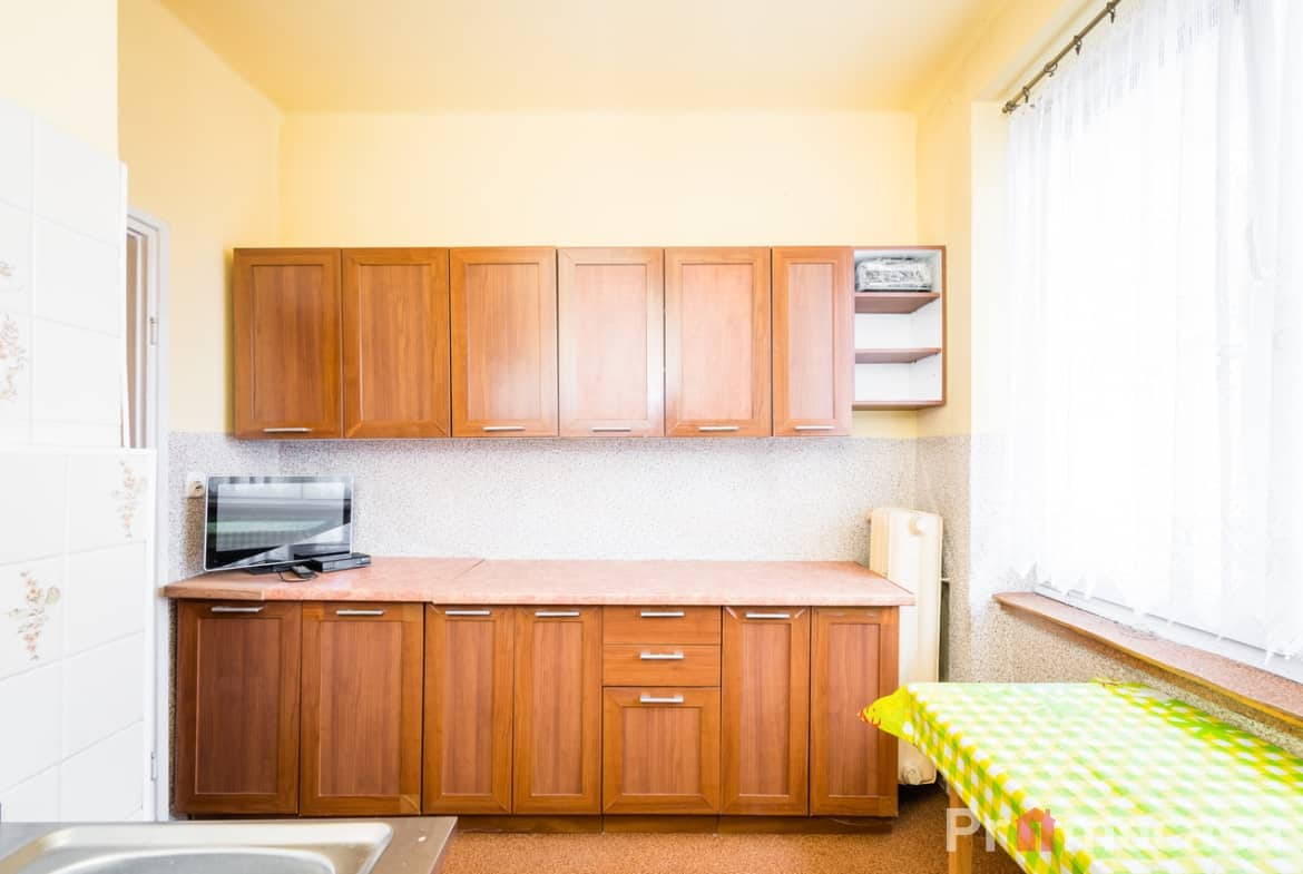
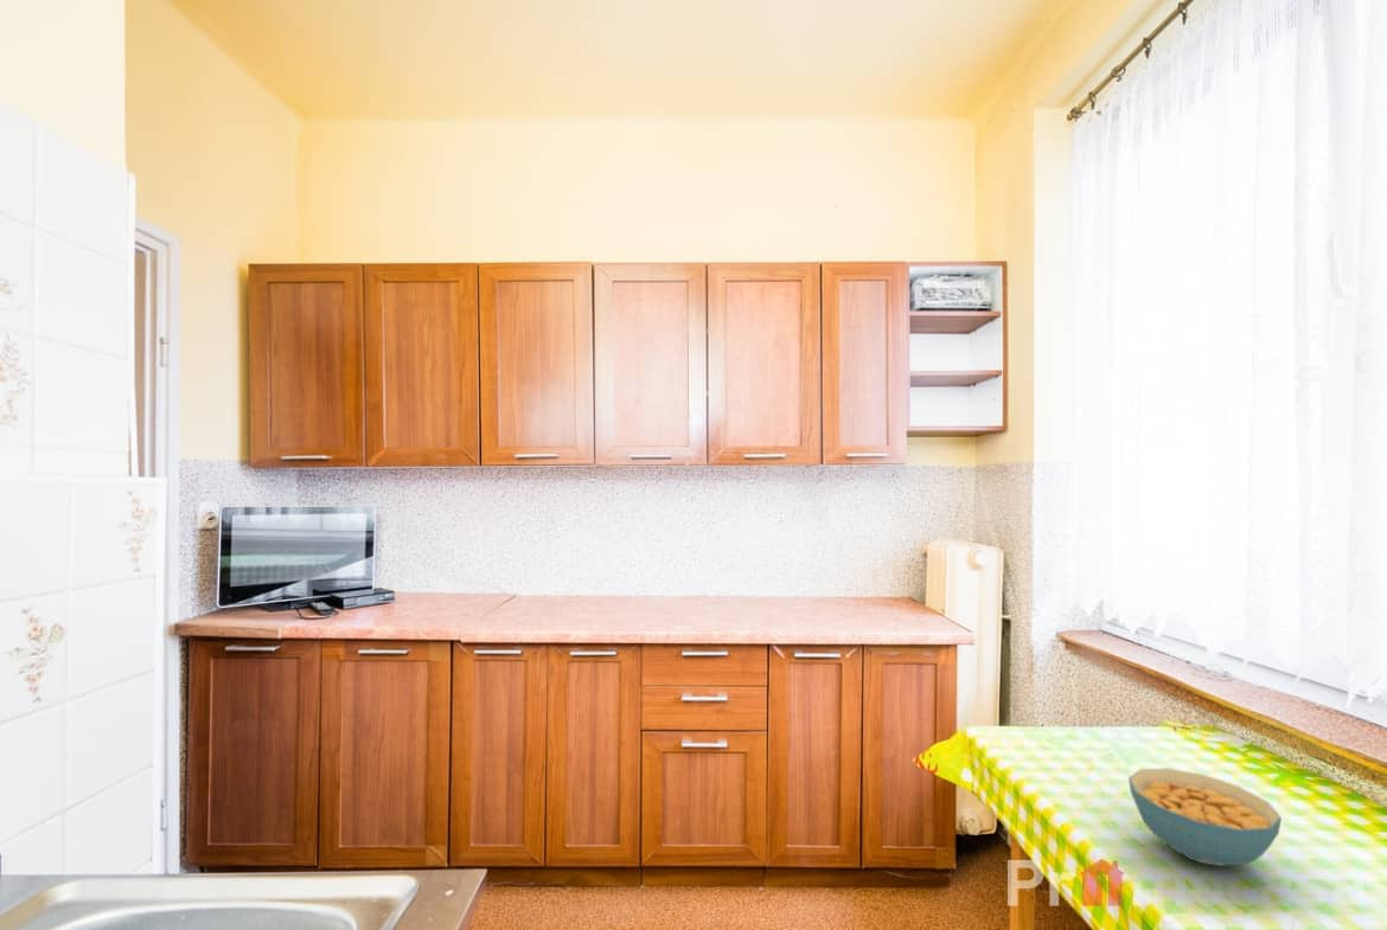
+ cereal bowl (1200, 825)
